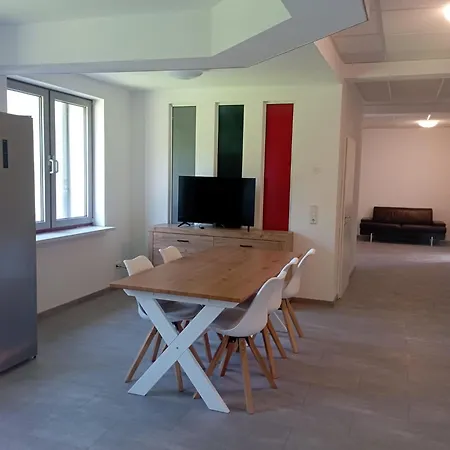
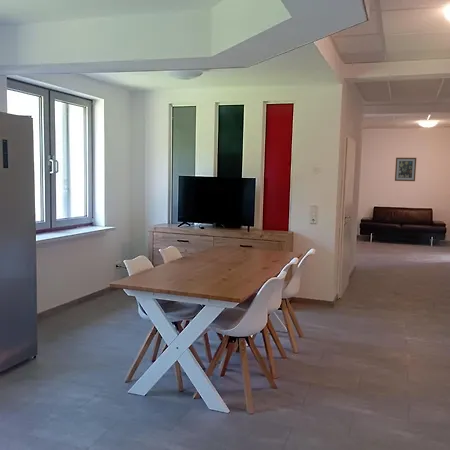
+ wall art (405, 169)
